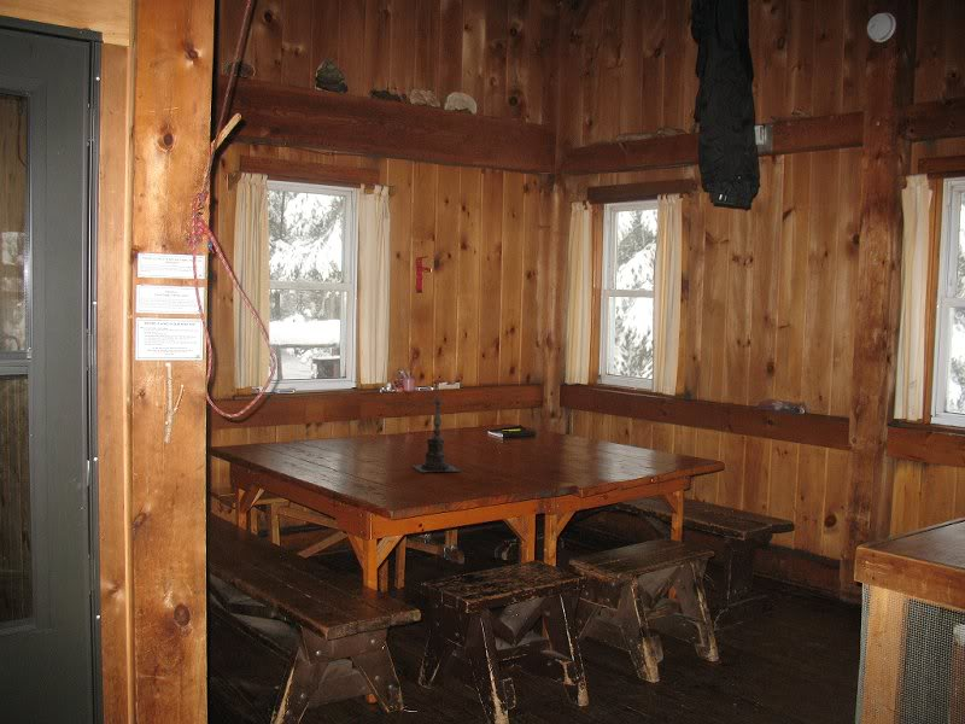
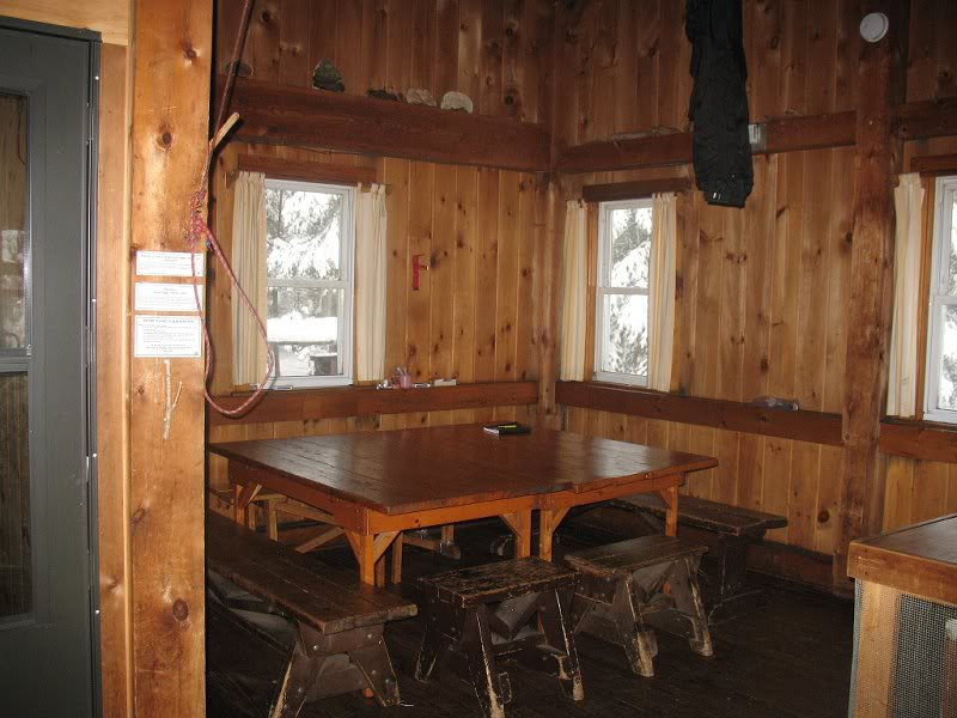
- candle holder (437, 428)
